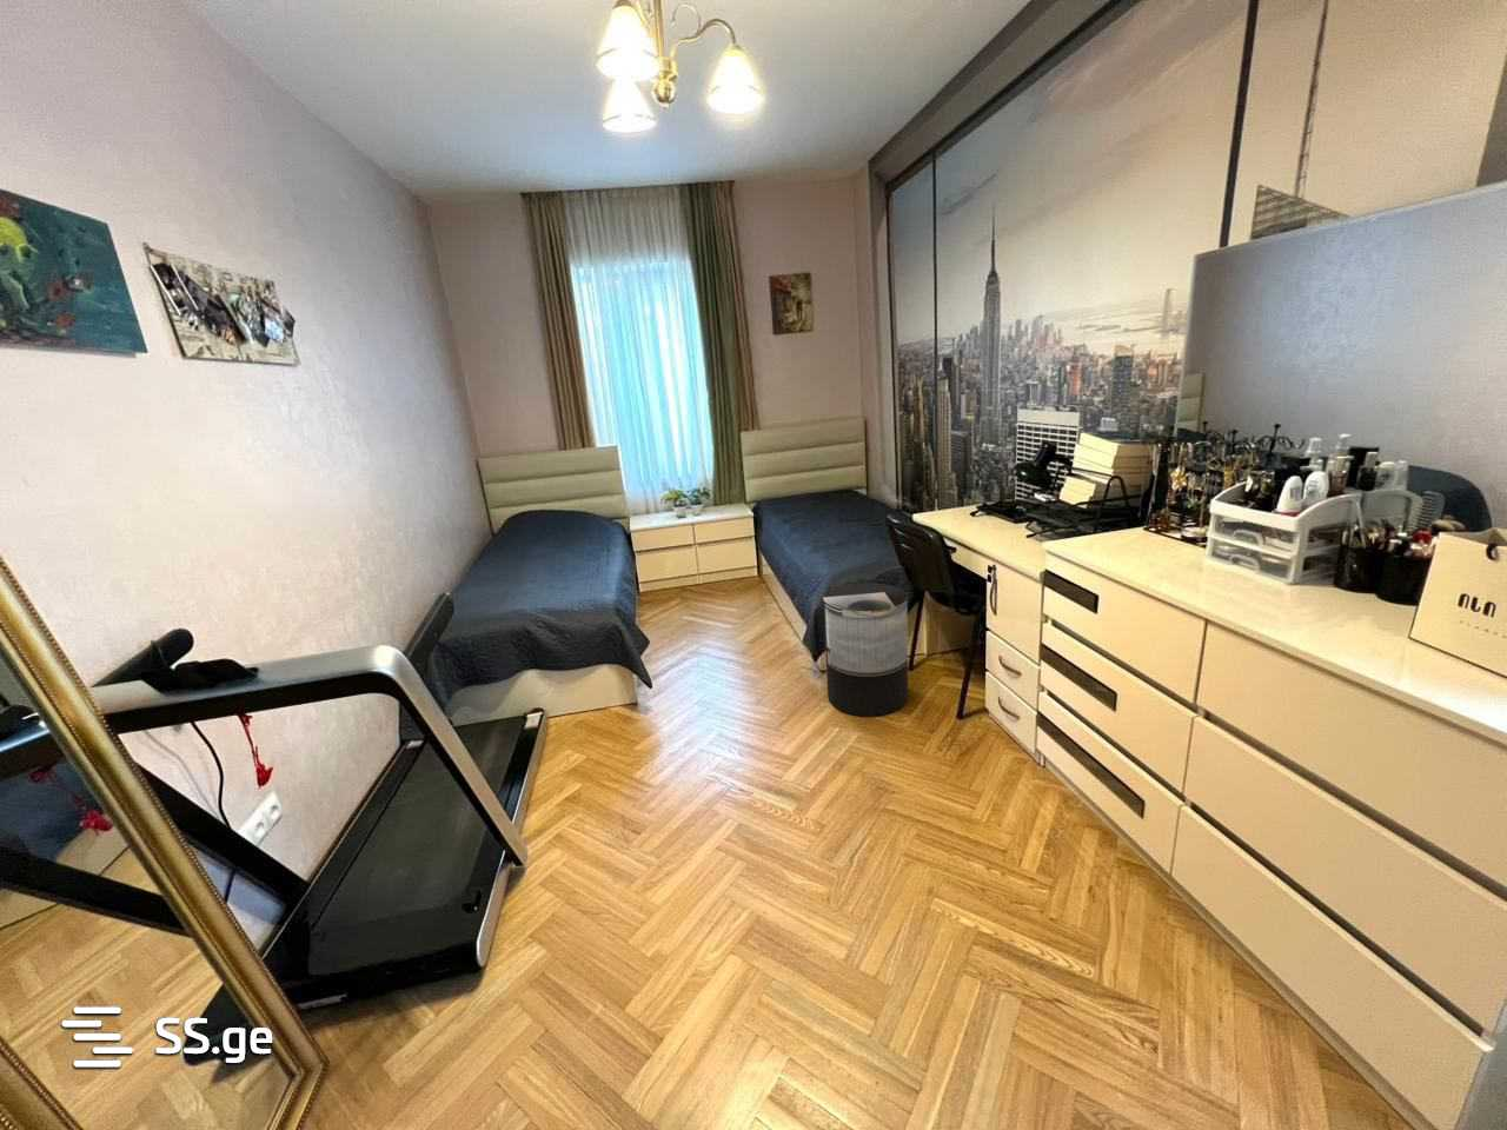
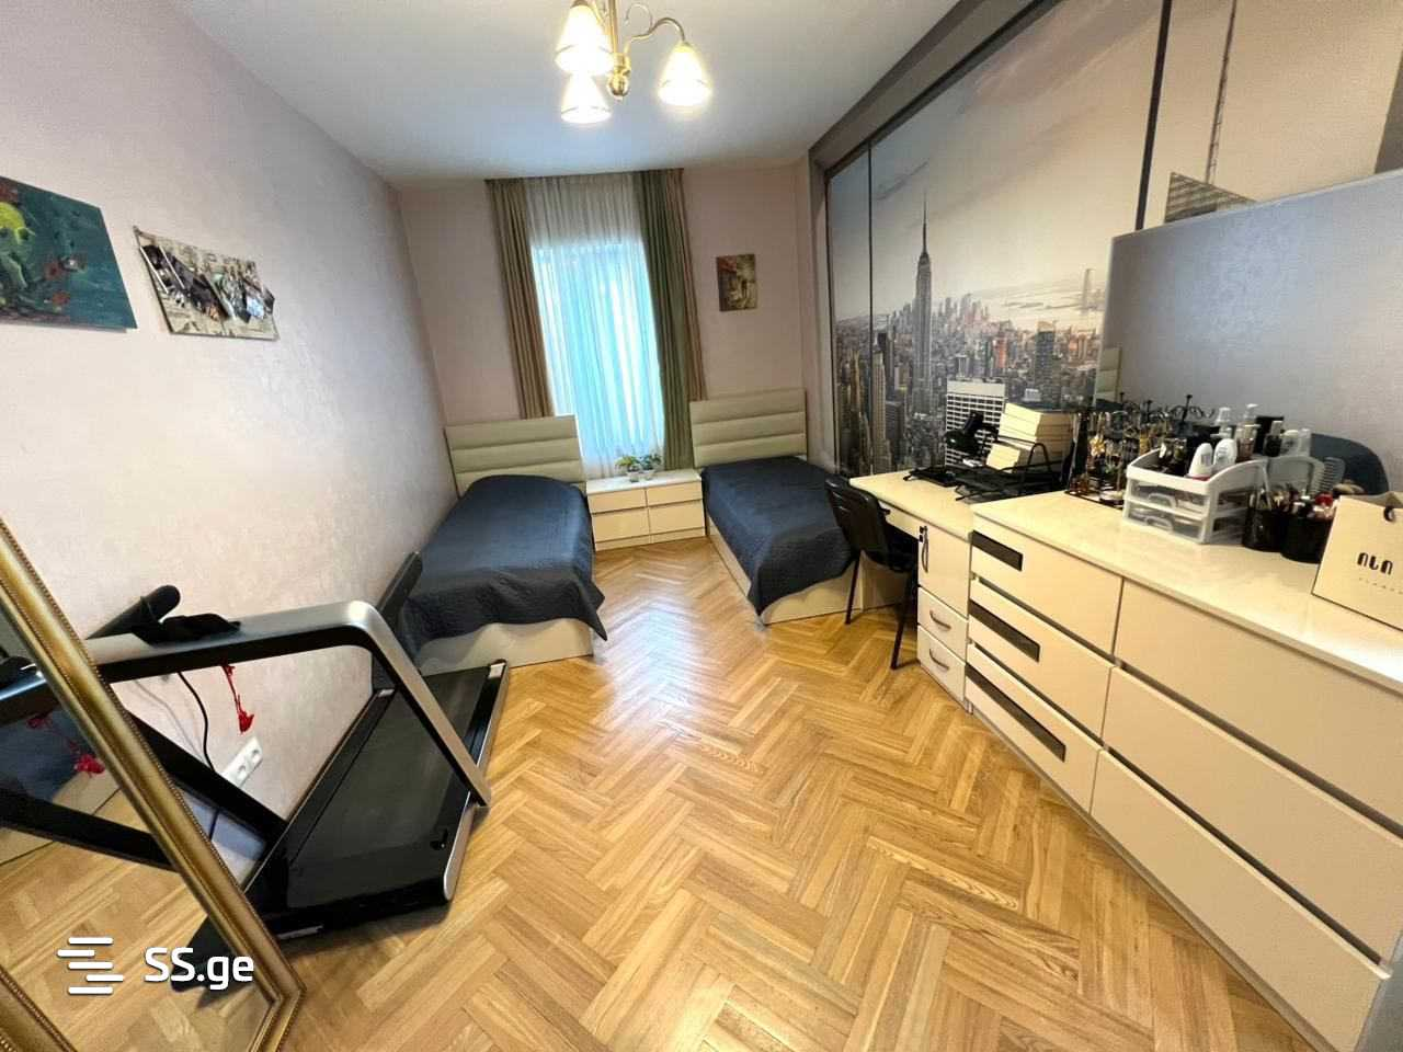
- trash can (865, 646)
